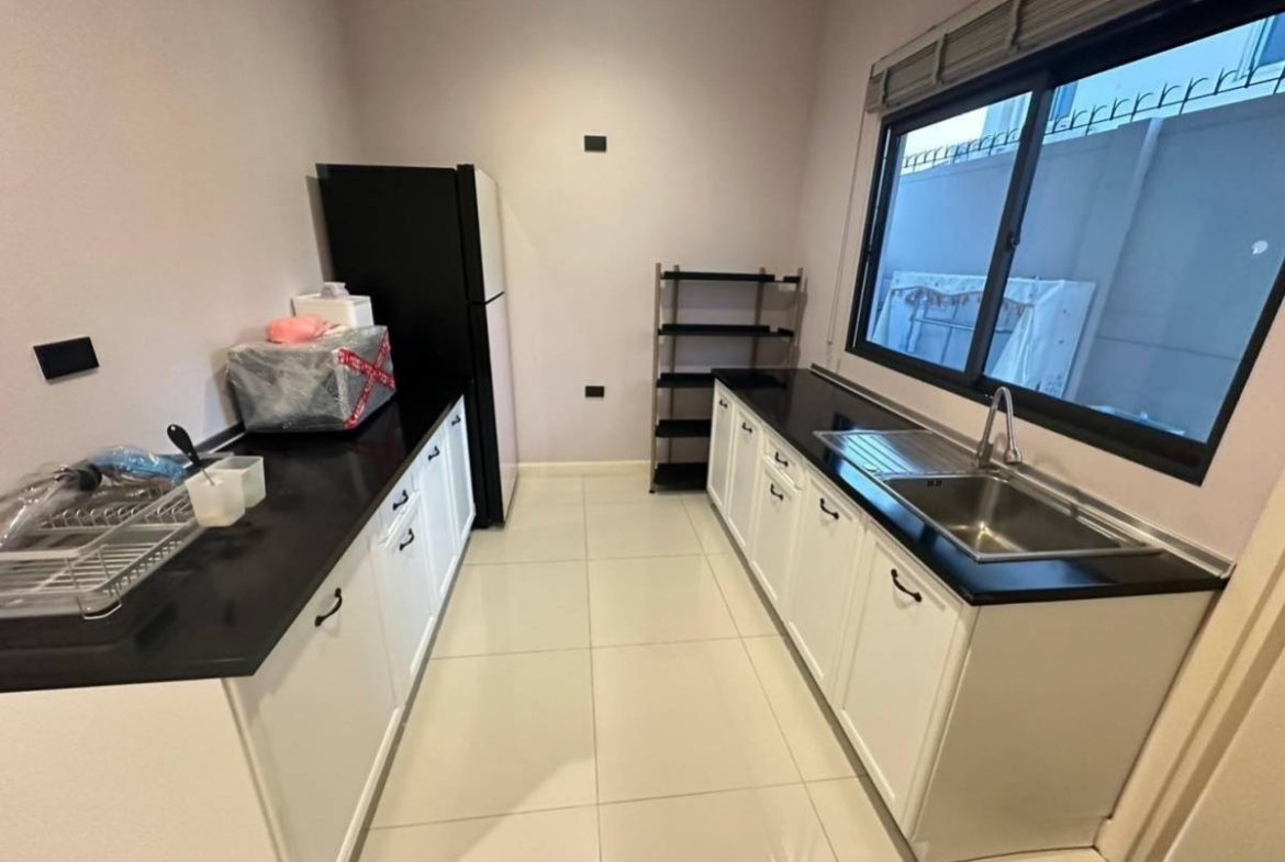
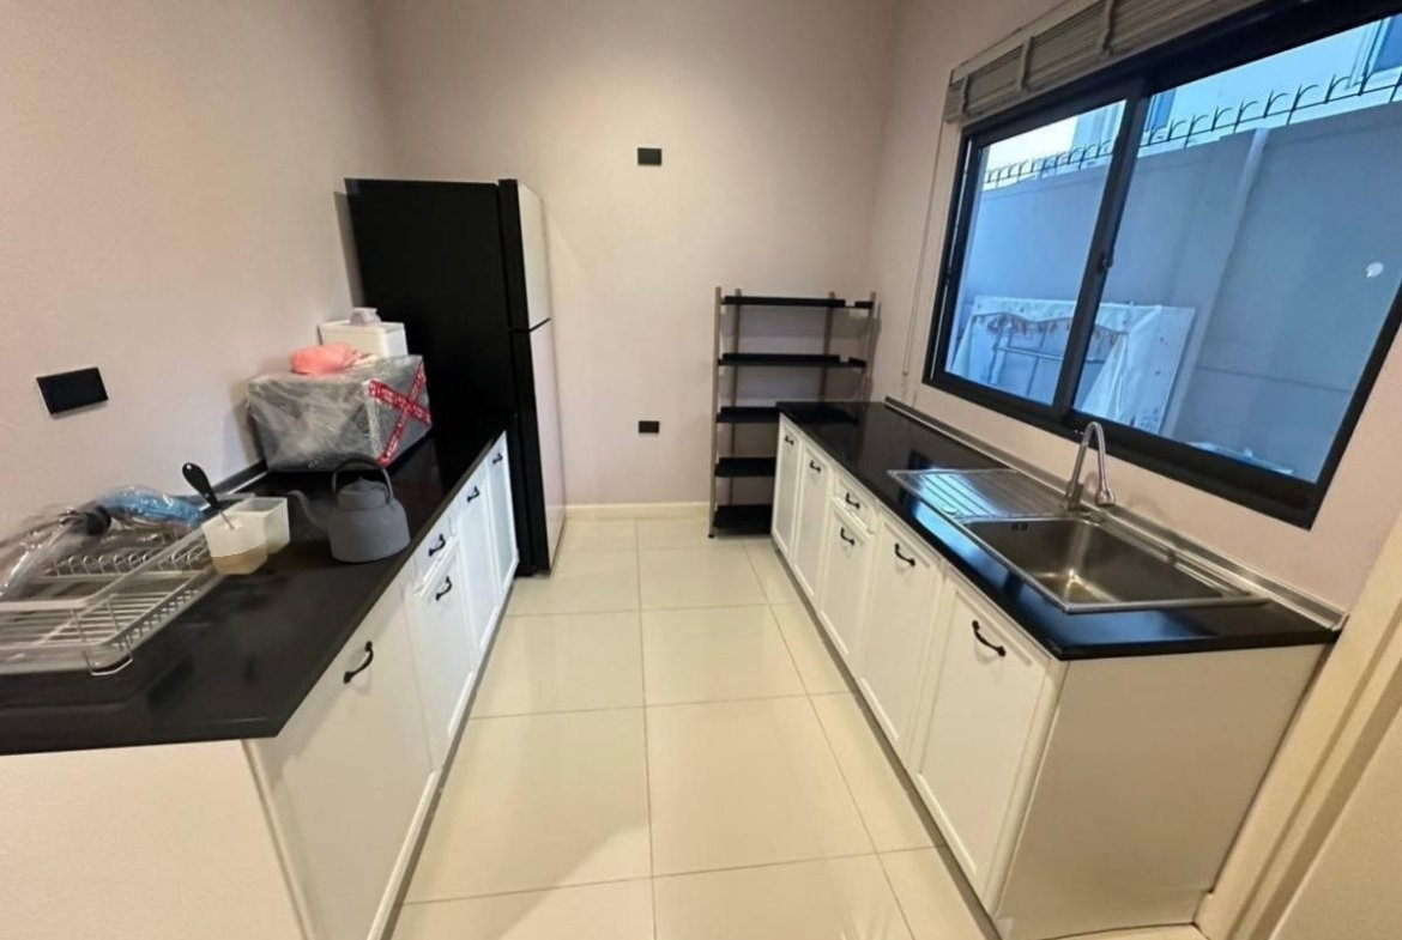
+ kettle (346, 504)
